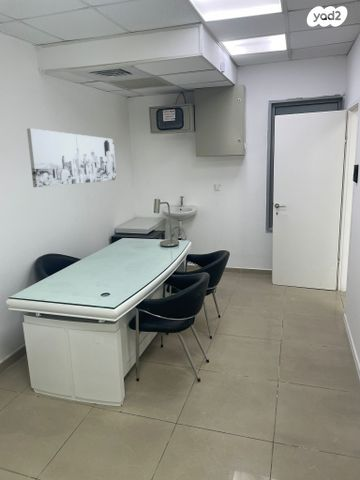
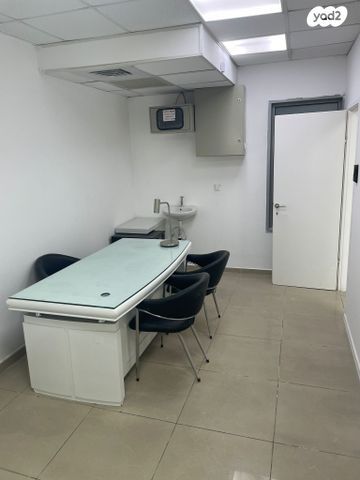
- wall art (80, 159)
